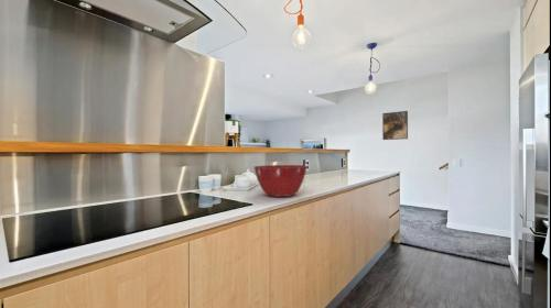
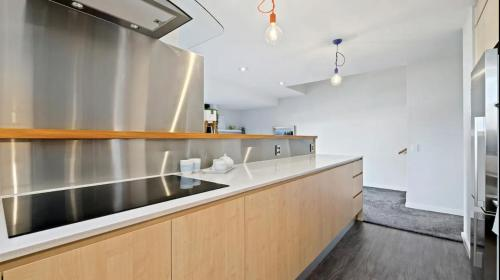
- mixing bowl (280, 179)
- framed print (395, 125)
